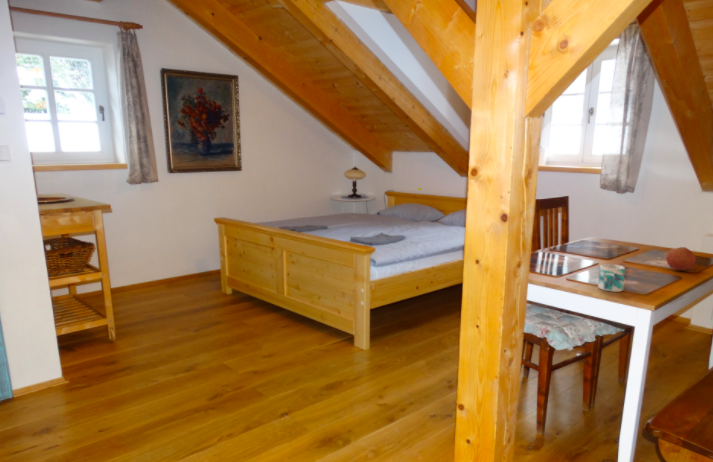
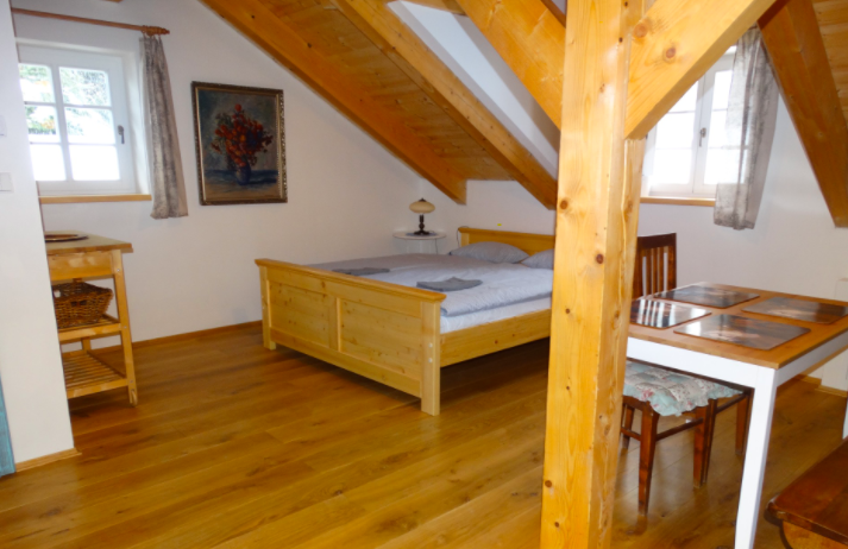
- fruit (680, 258)
- mug (610, 278)
